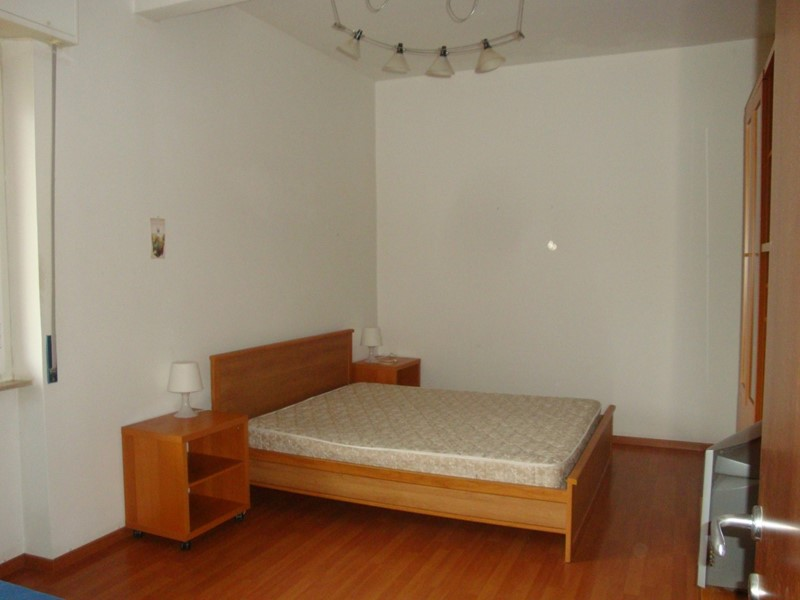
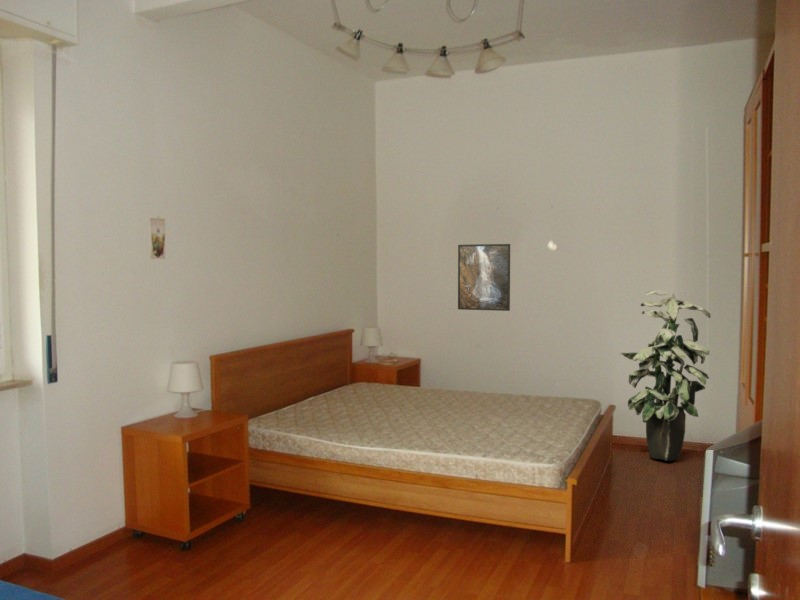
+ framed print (483, 277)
+ indoor plant (663, 374)
